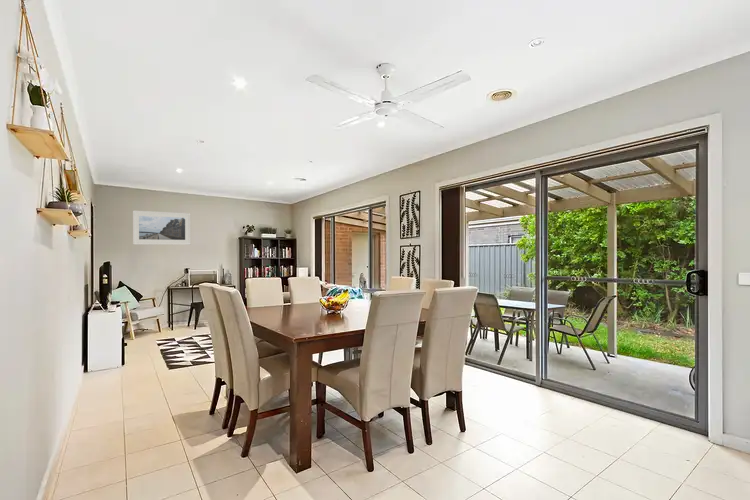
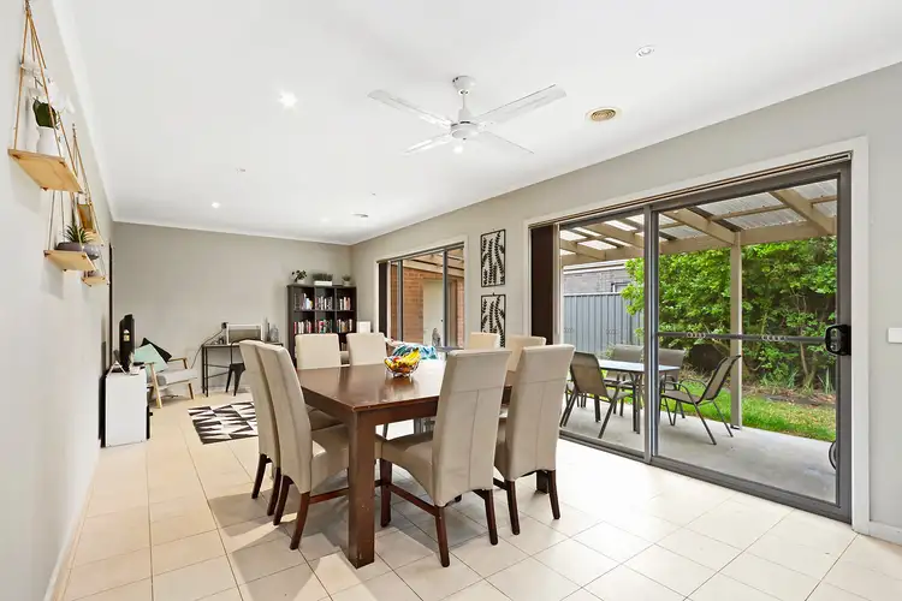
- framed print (162, 228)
